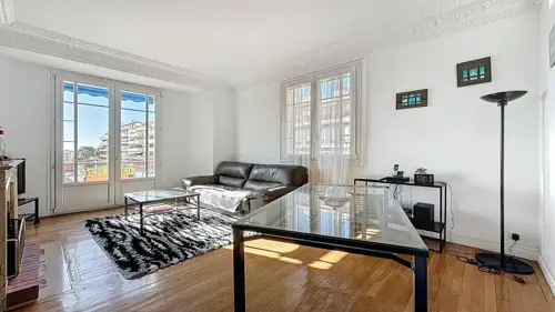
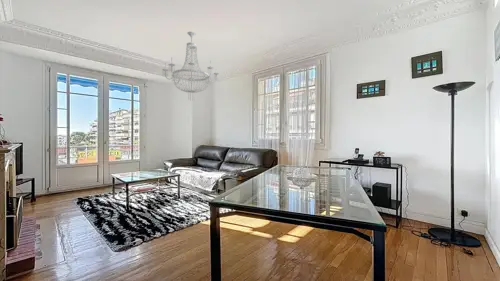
+ chandelier (191, 66)
